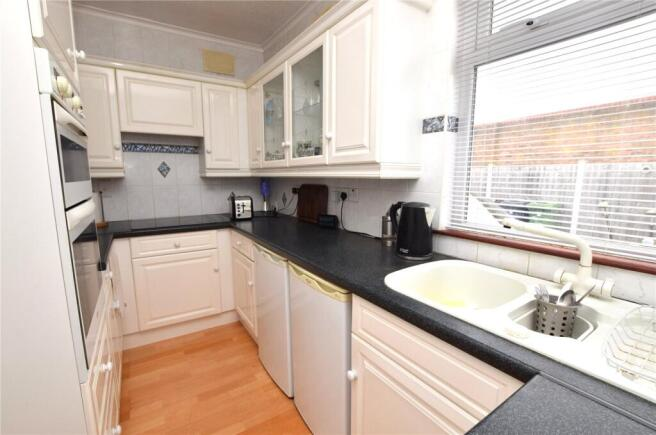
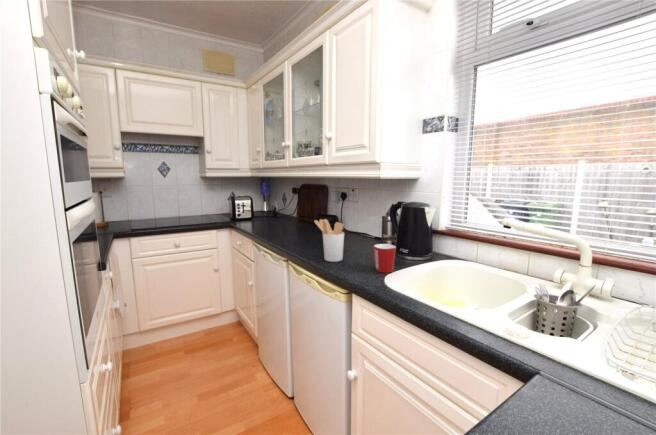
+ mug (381, 257)
+ utensil holder (329, 238)
